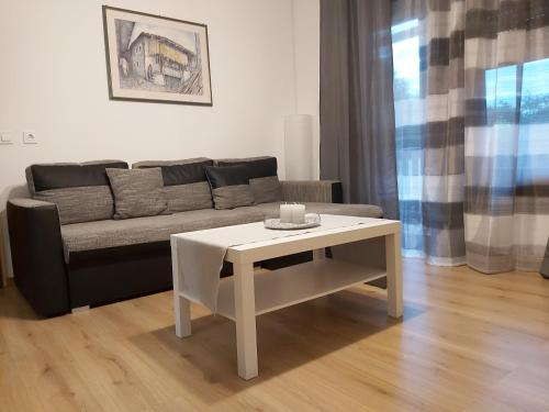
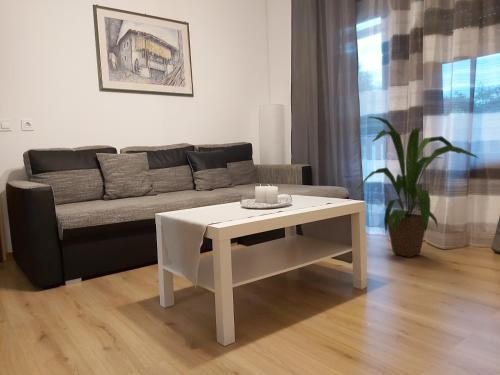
+ house plant (417, 186)
